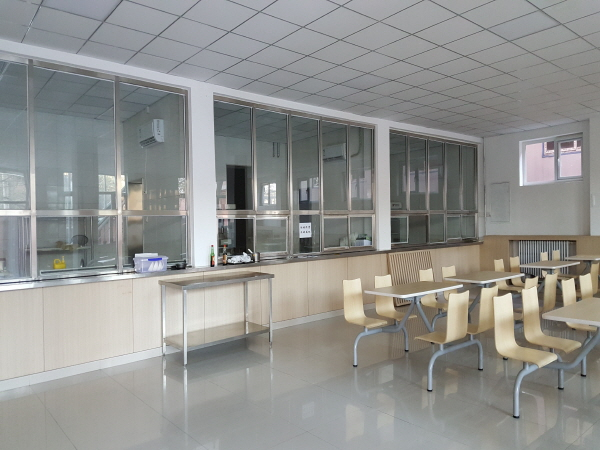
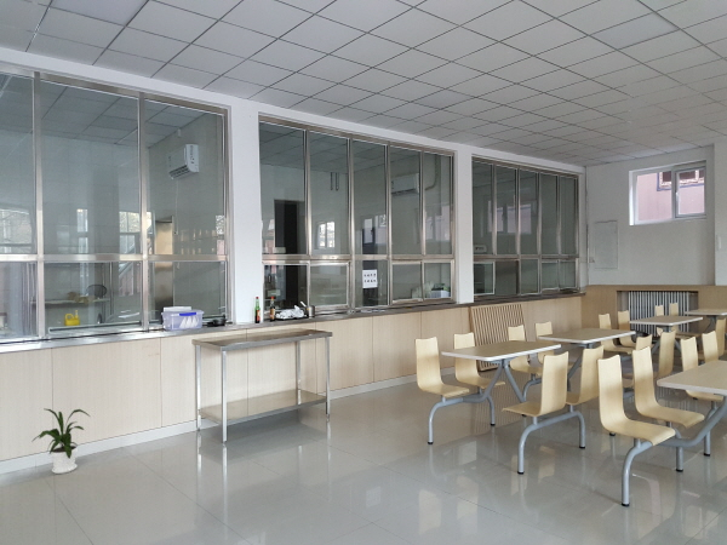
+ house plant (62, 437)
